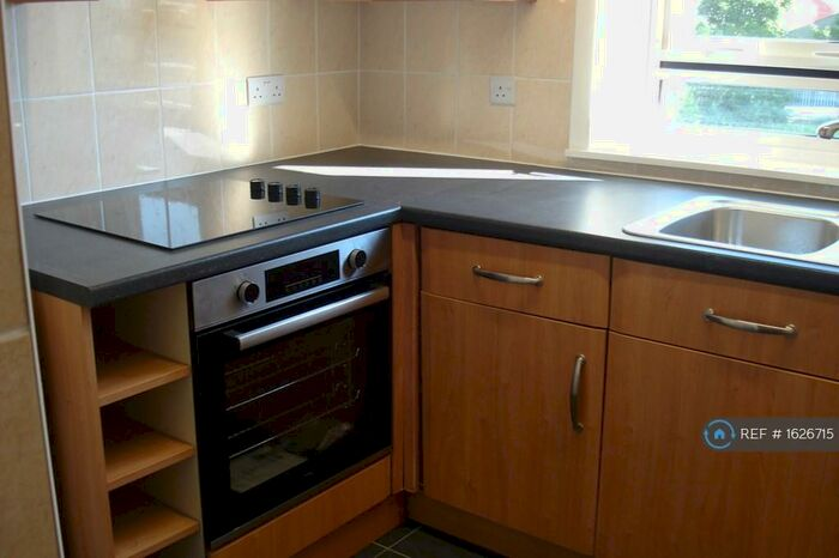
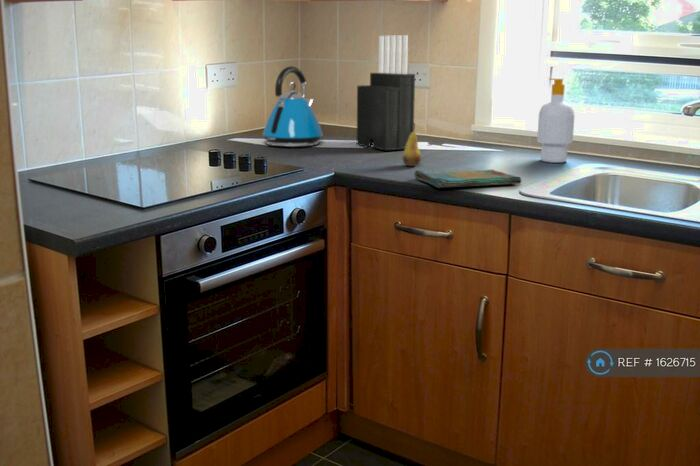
+ knife block (382, 92)
+ dish towel (466, 176)
+ fruit (412, 145)
+ soap bottle (556, 120)
+ kettle (291, 105)
